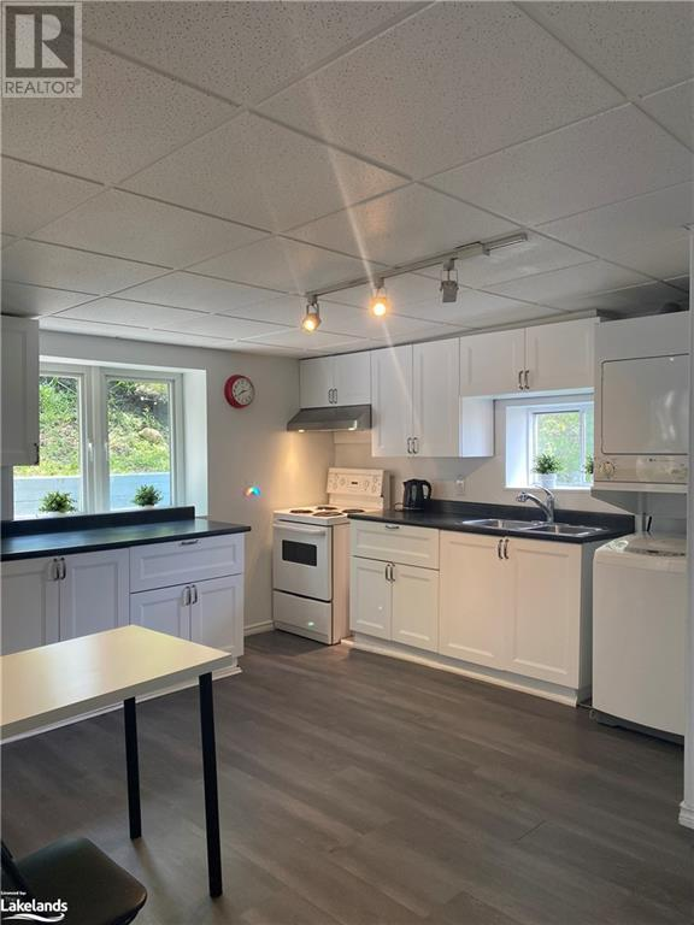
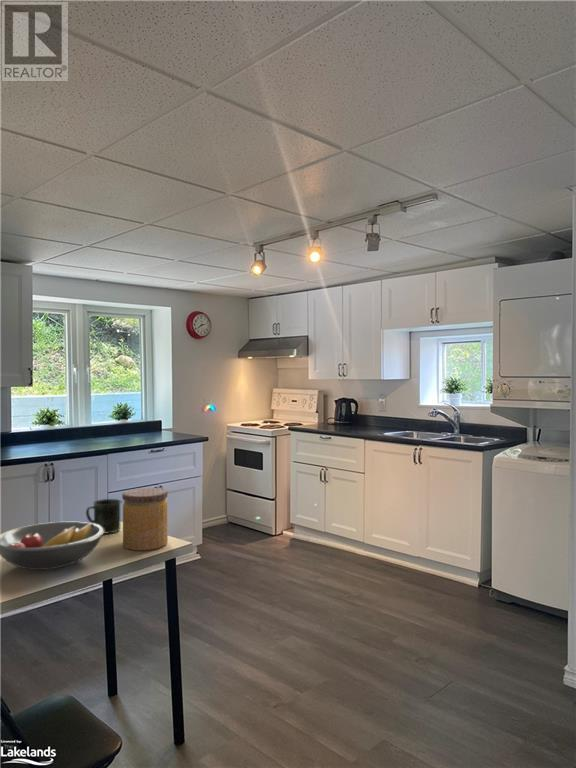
+ fruit bowl (50, 544)
+ mug (103, 516)
+ jar (145, 518)
